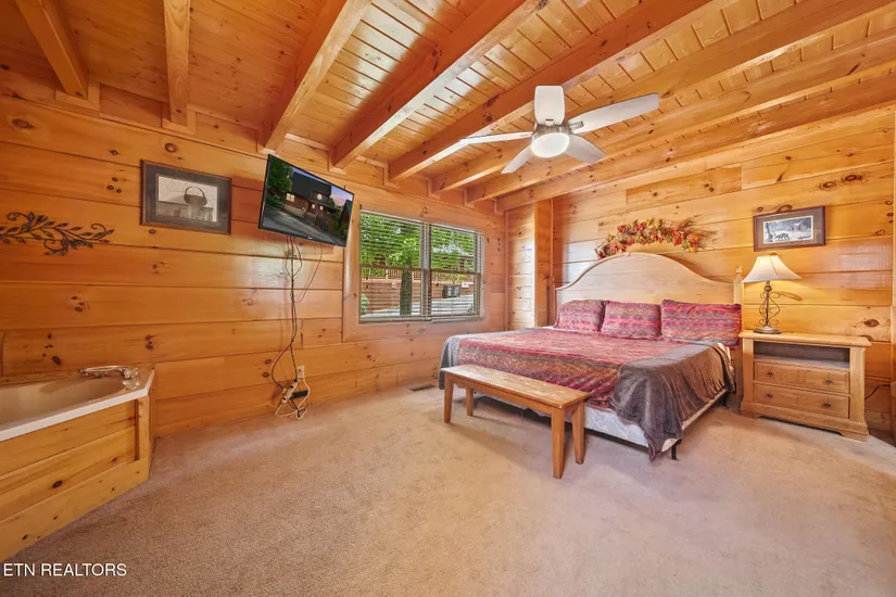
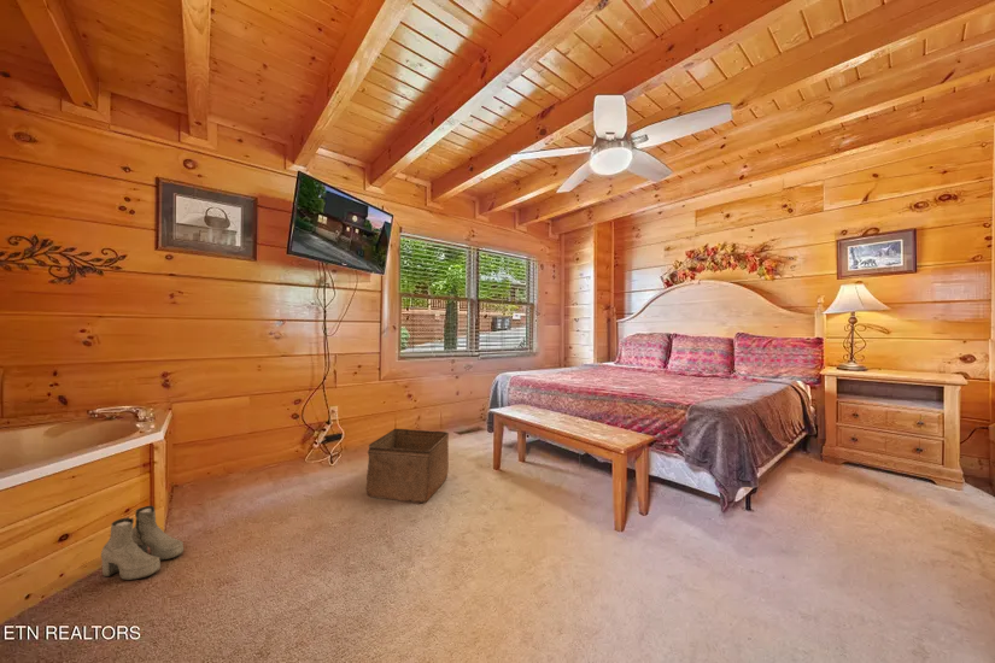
+ boots (144, 539)
+ storage bin (409, 462)
